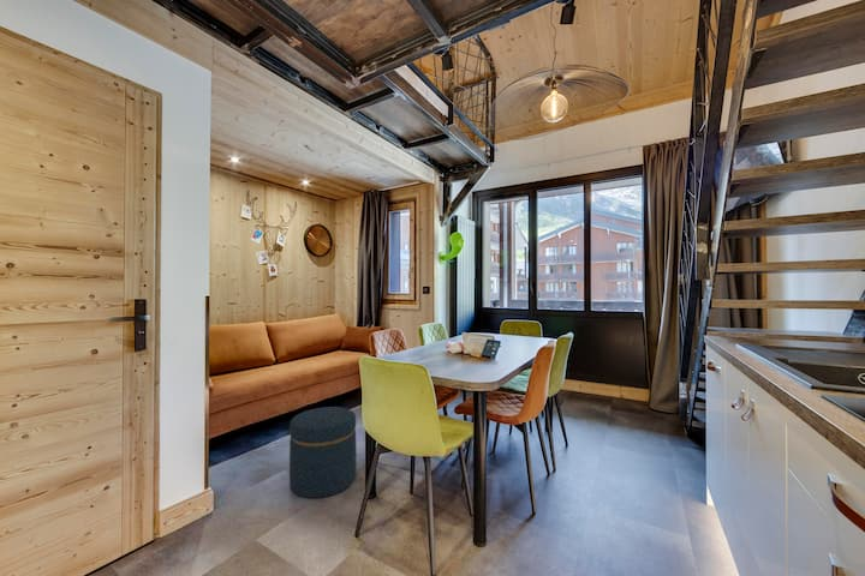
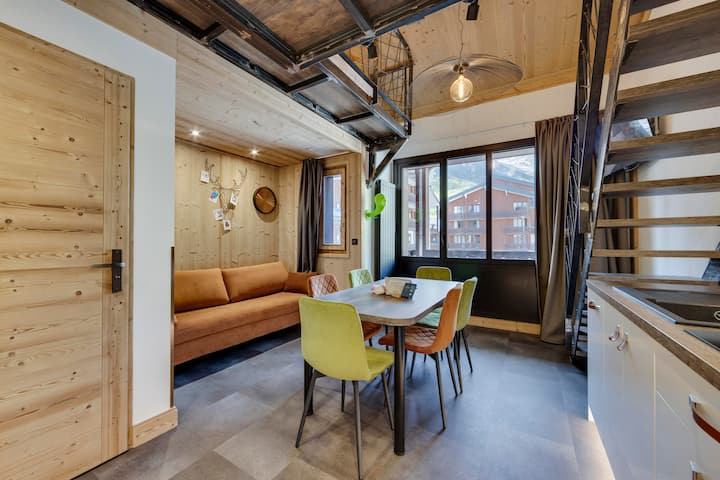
- ottoman (323, 446)
